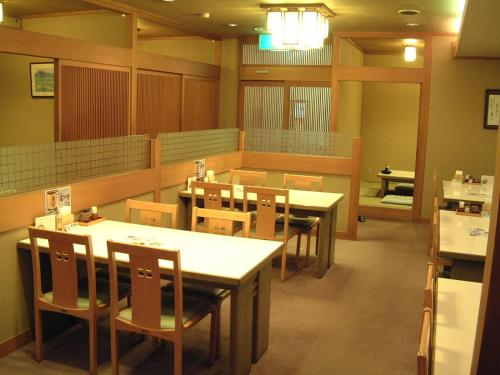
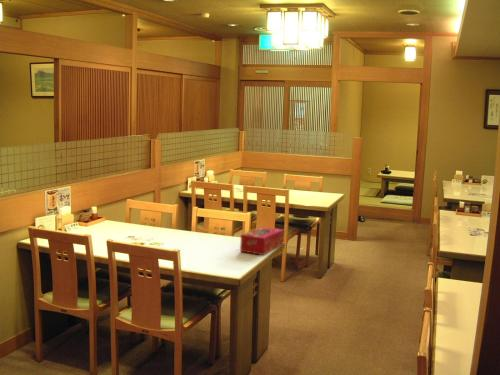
+ tissue box (262, 240)
